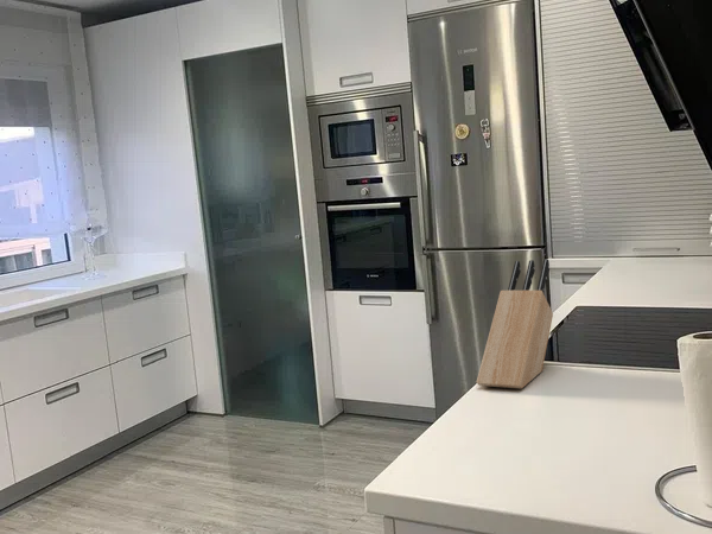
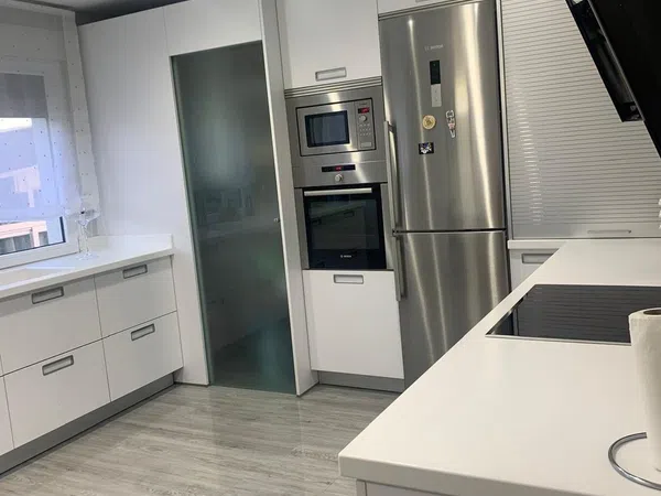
- knife block (517, 318)
